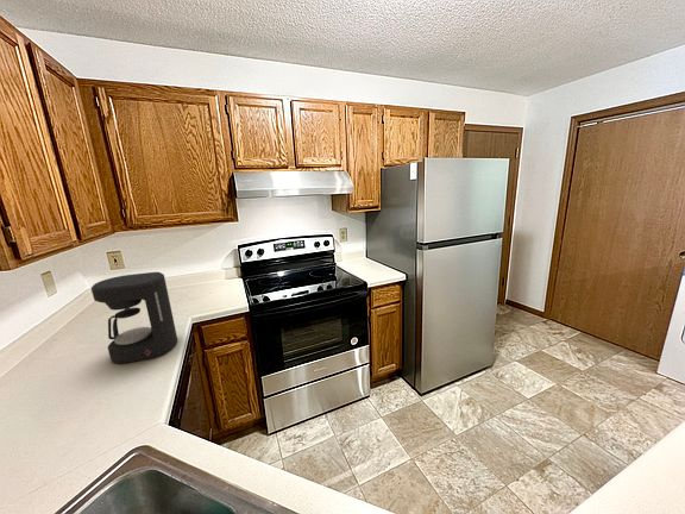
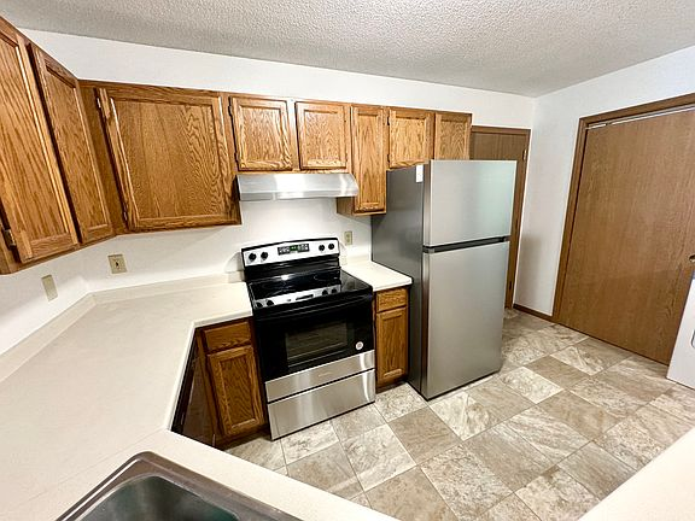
- coffee maker (137, 313)
